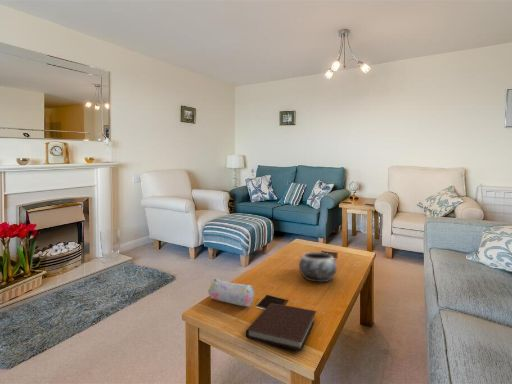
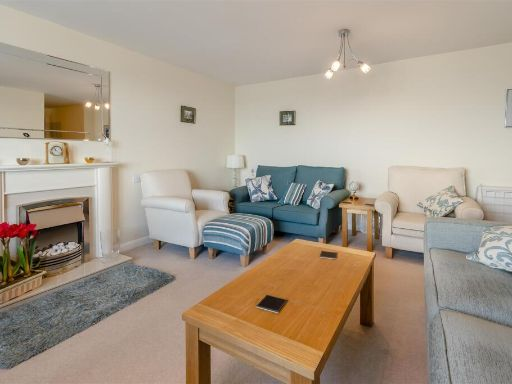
- decorative bowl (317, 266)
- notebook (283, 323)
- pencil case (231, 291)
